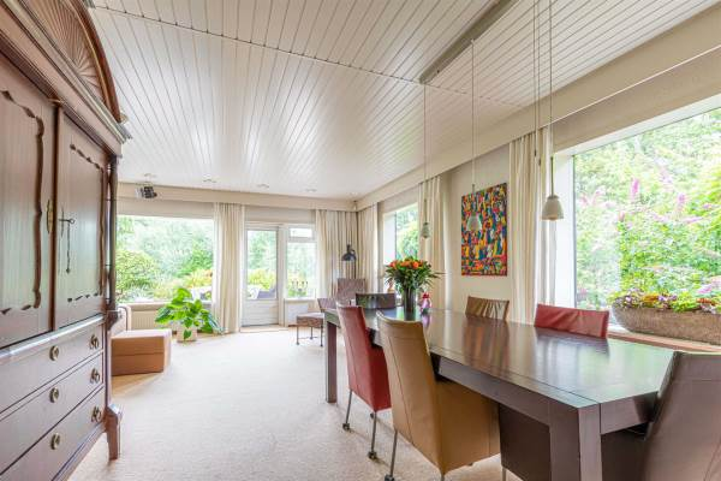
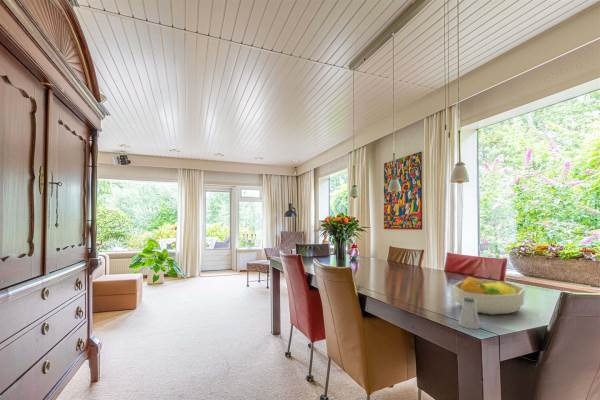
+ fruit bowl (488, 292)
+ saltshaker (469, 311)
